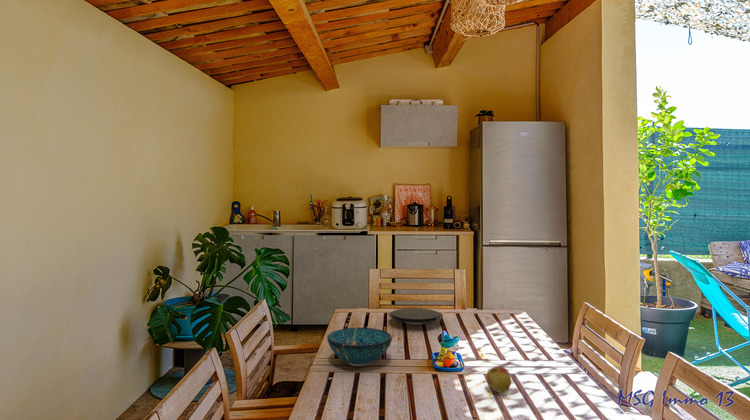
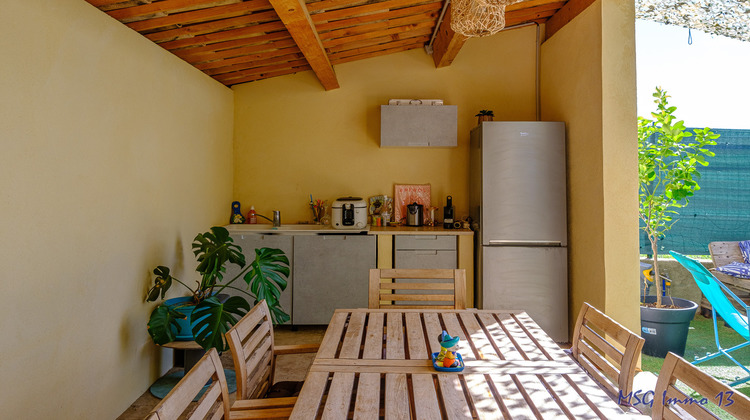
- decorative bowl (359, 349)
- plate (415, 318)
- apple (498, 379)
